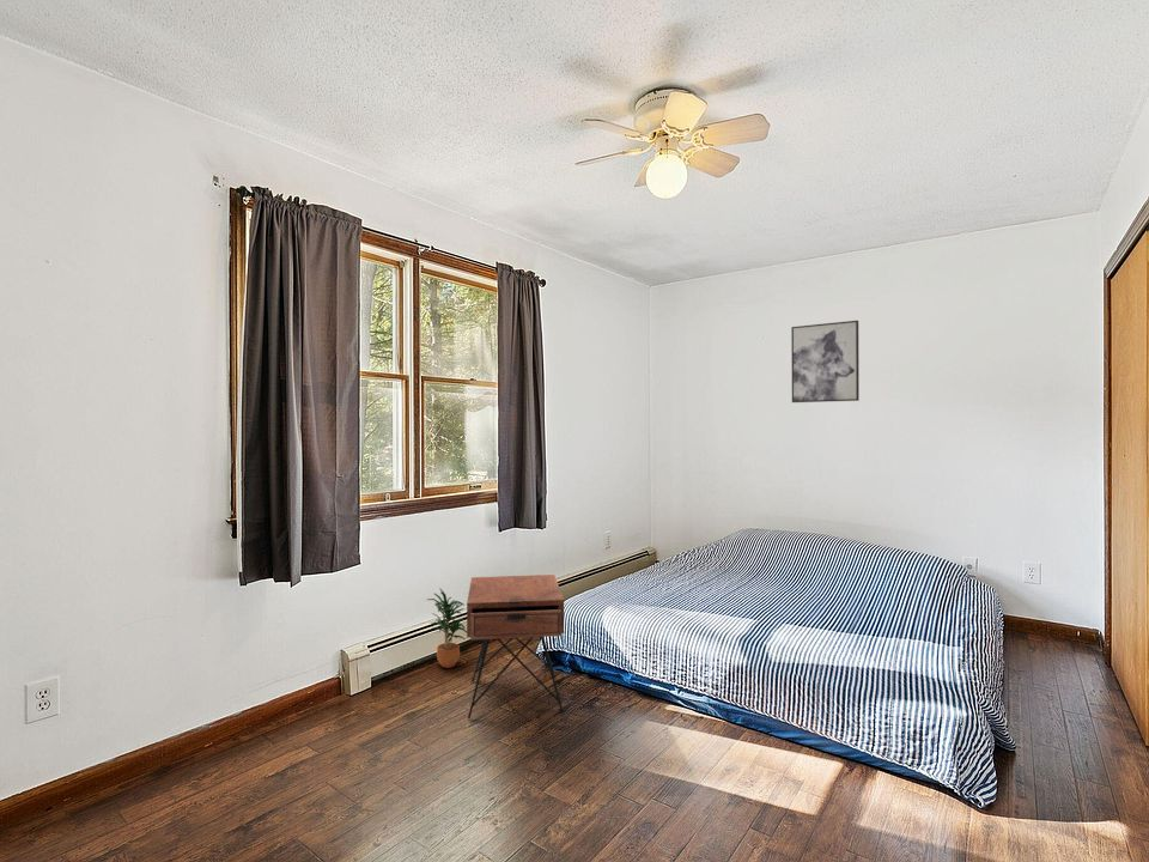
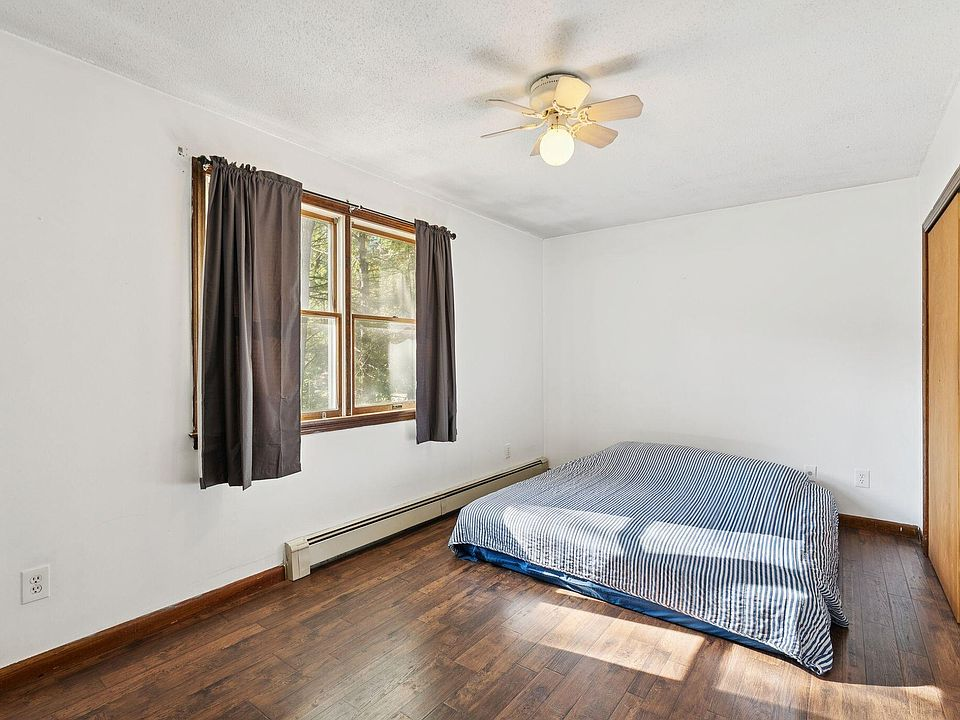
- wall art (823, 363)
- potted plant (448, 625)
- nightstand (518, 641)
